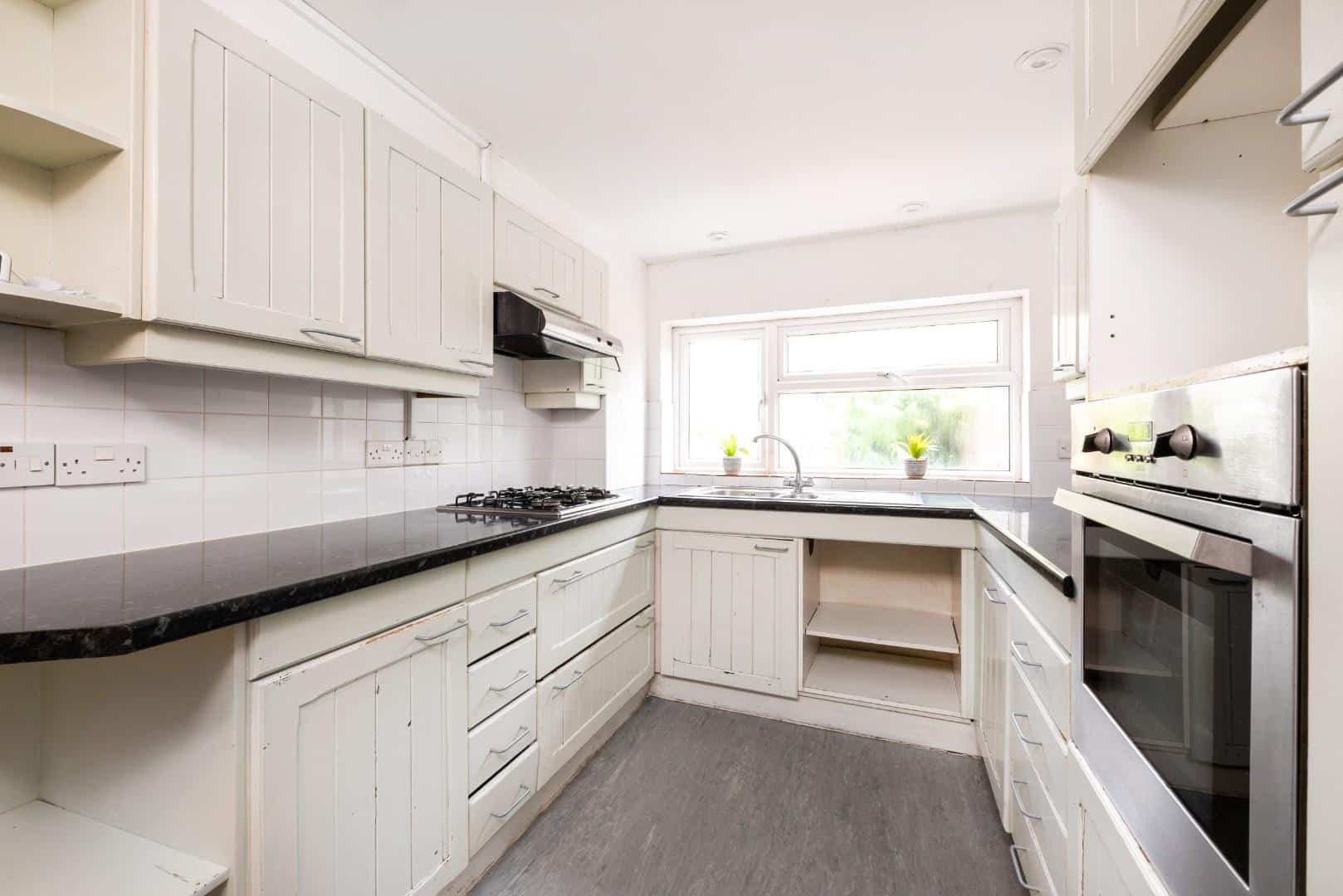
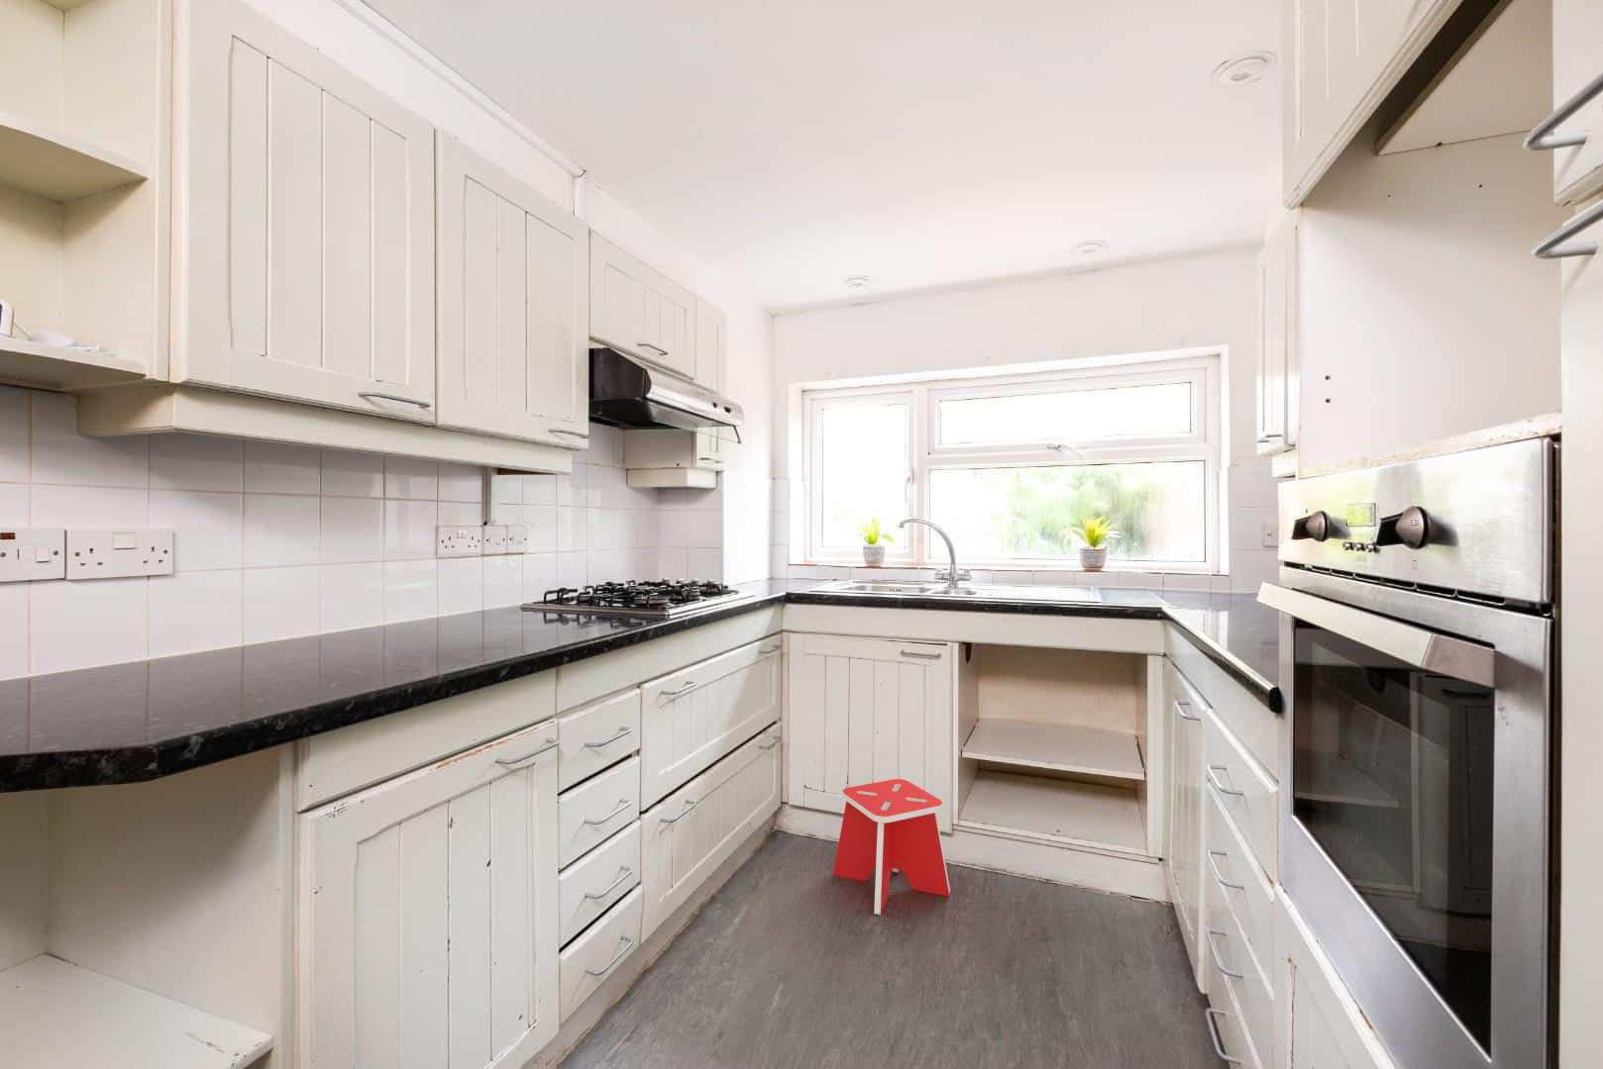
+ step stool (889, 840)
